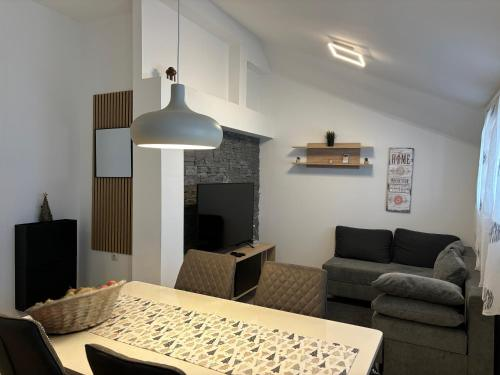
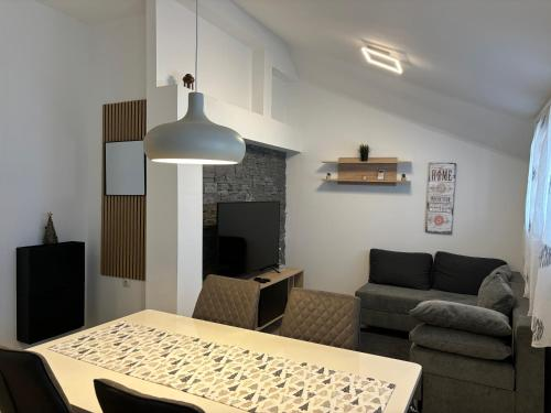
- fruit basket (79, 302)
